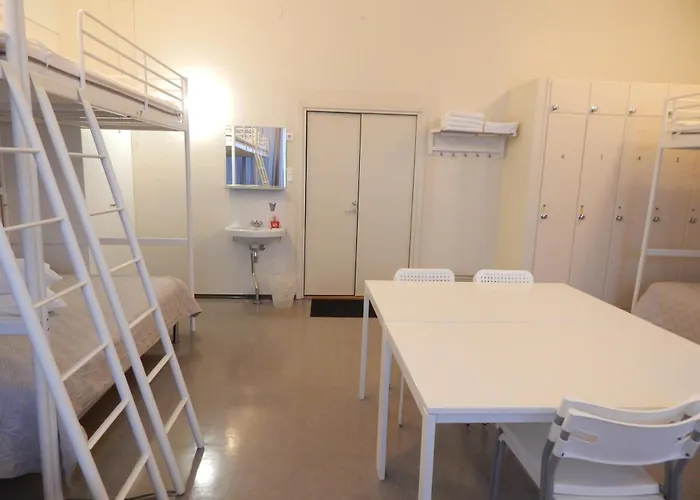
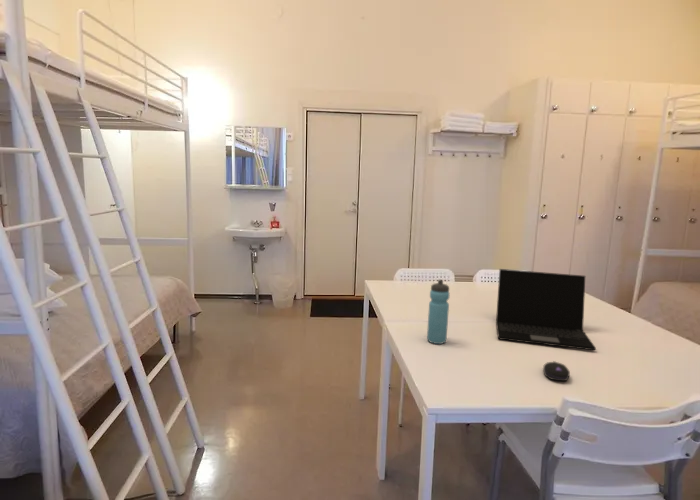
+ computer mouse (556, 369)
+ laptop (543, 306)
+ water bottle (438, 310)
